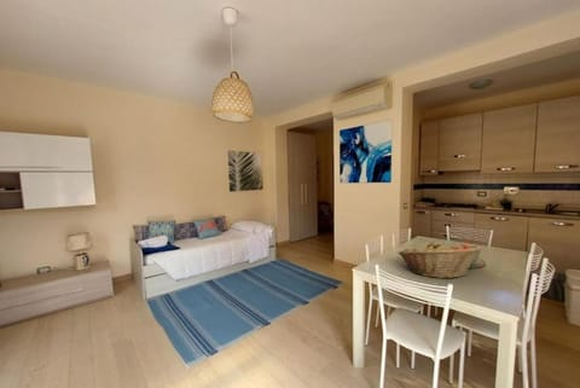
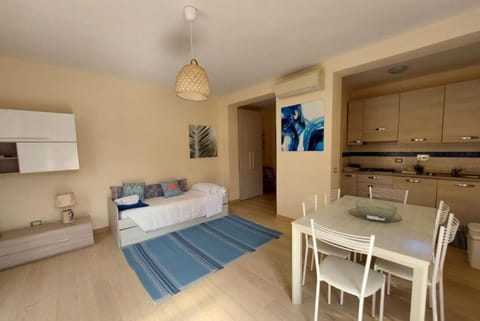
- fruit basket (437, 255)
